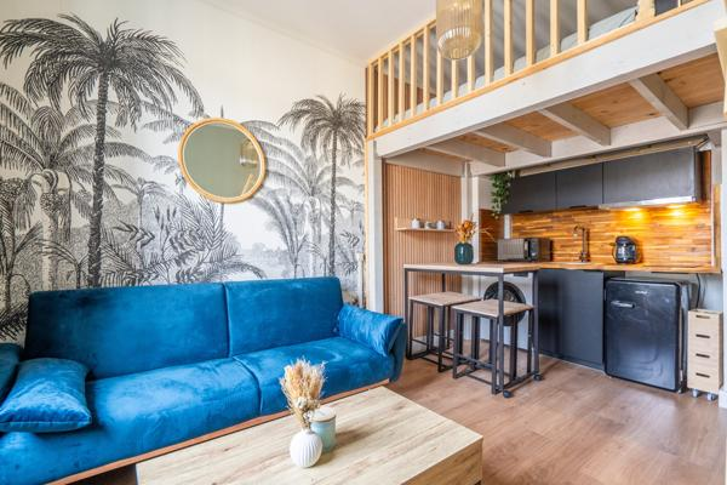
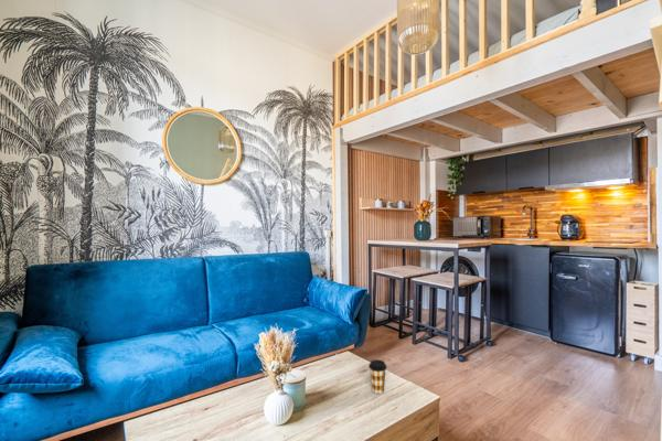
+ coffee cup (377, 376)
